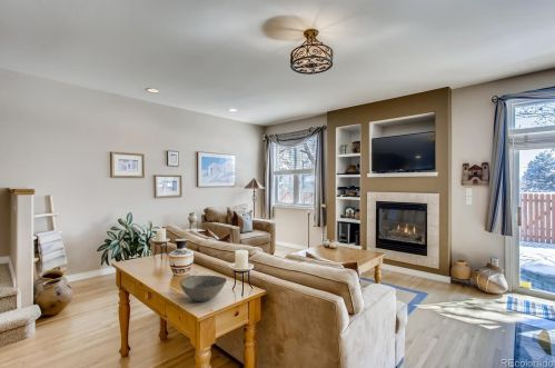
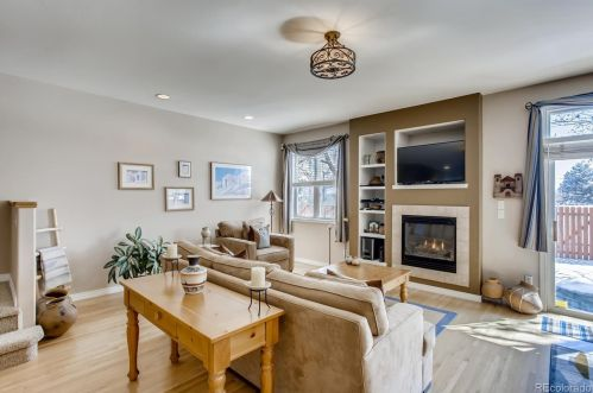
- bowl (204, 289)
